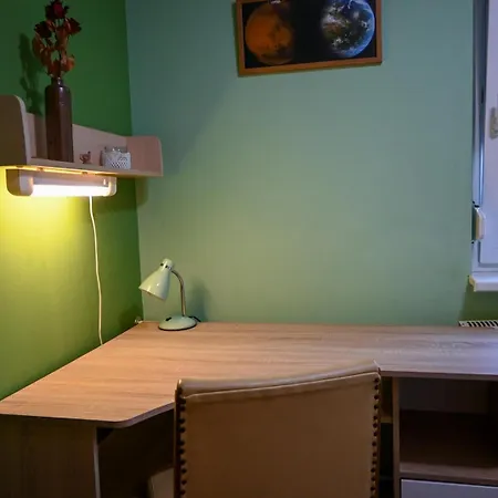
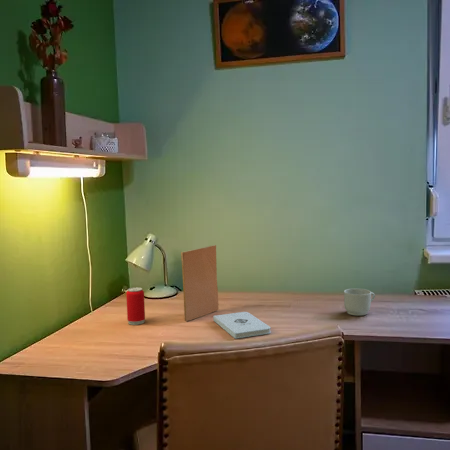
+ mug (360, 301)
+ beverage can (135, 305)
+ notepad (241, 324)
+ book (200, 282)
